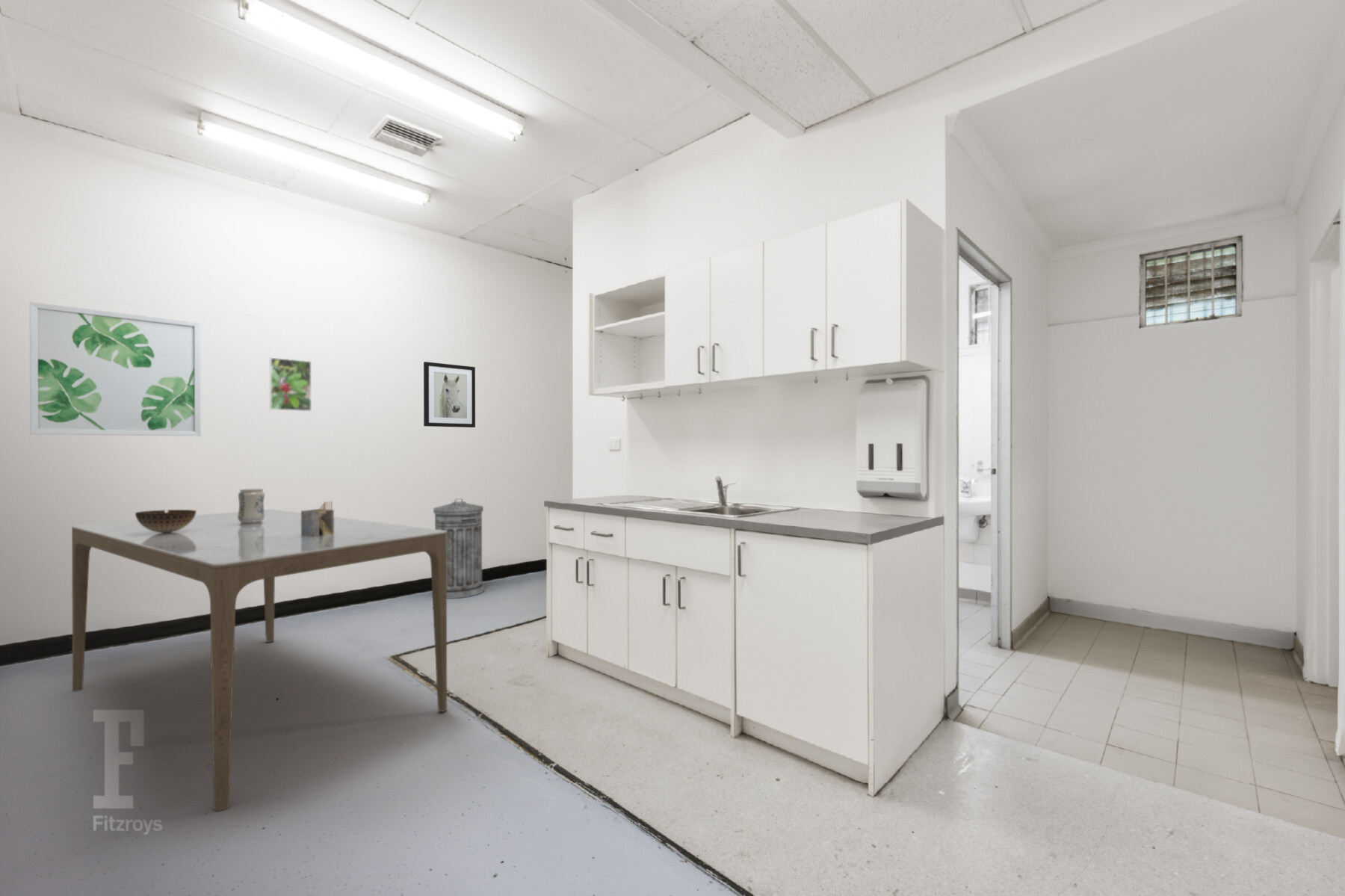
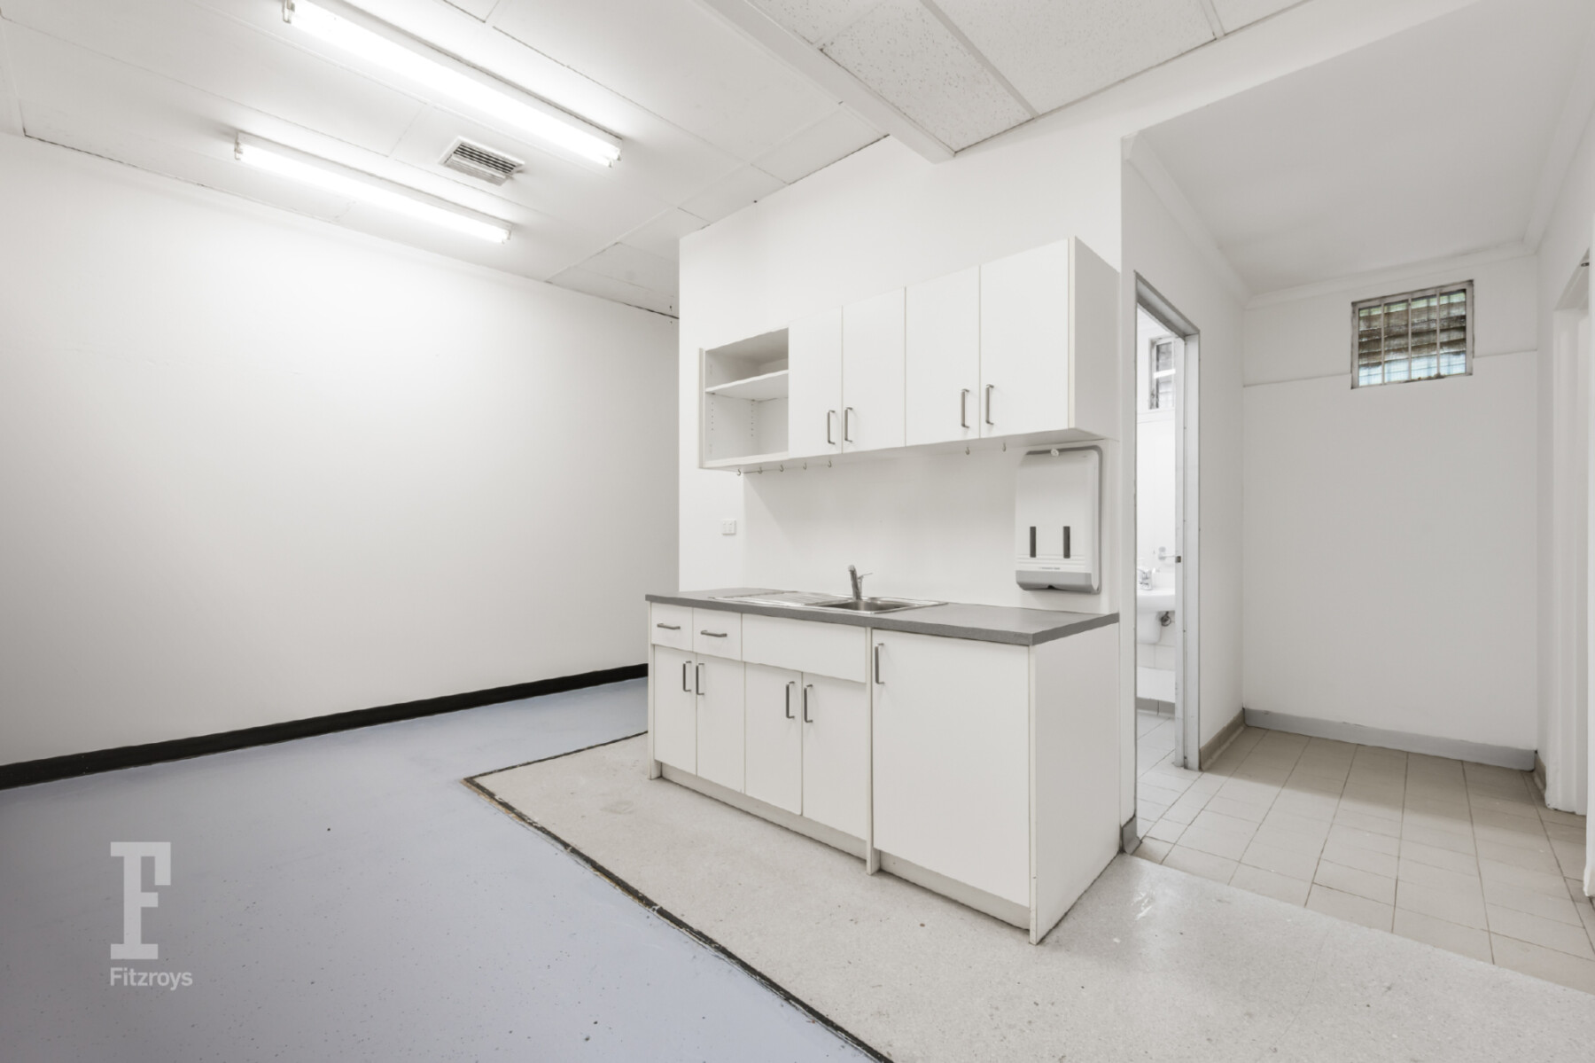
- wall art (121, 374)
- trash can (459, 546)
- vase (251, 506)
- dining table (265, 614)
- bowl (167, 521)
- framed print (291, 385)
- wall art (450, 395)
- napkin holder (318, 517)
